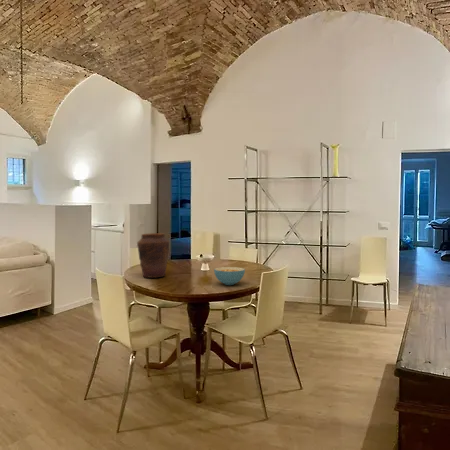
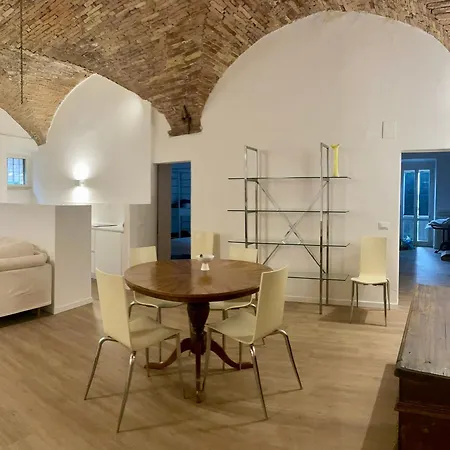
- cereal bowl (229, 276)
- vase (153, 255)
